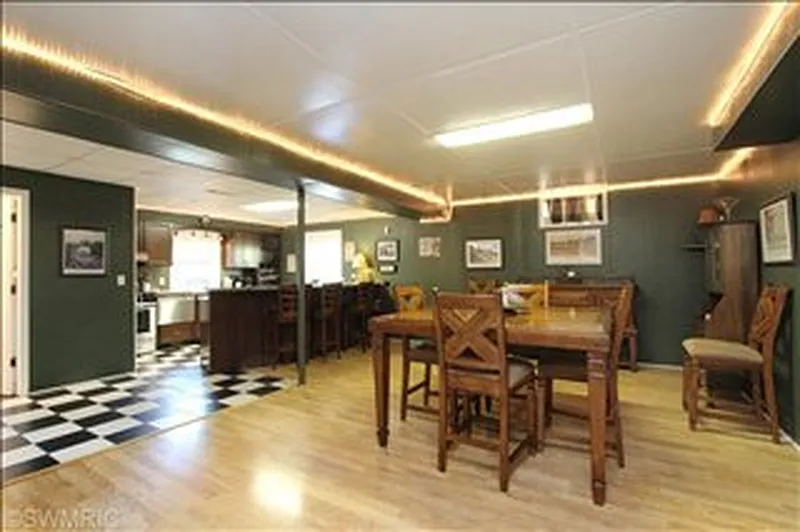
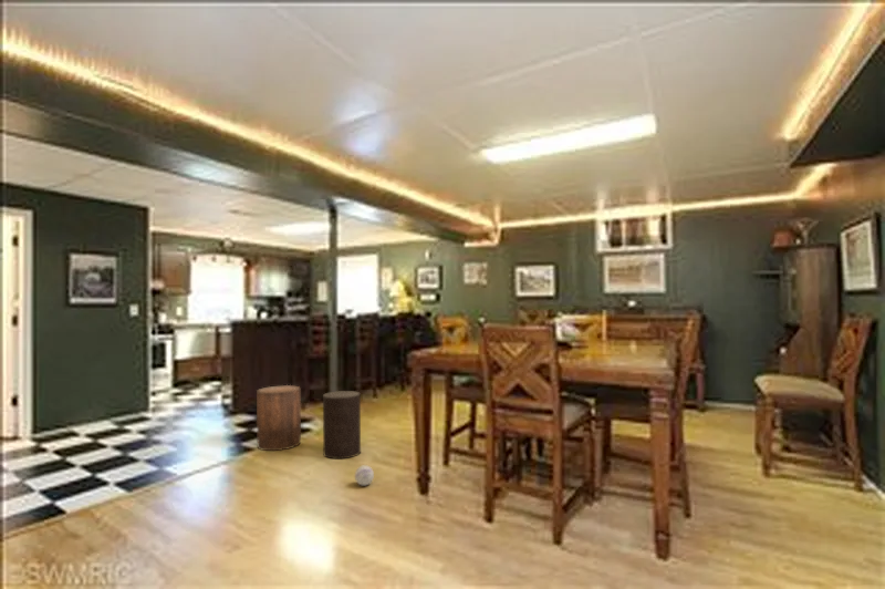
+ stool (279, 416)
+ stool (342, 423)
+ ball (364, 475)
